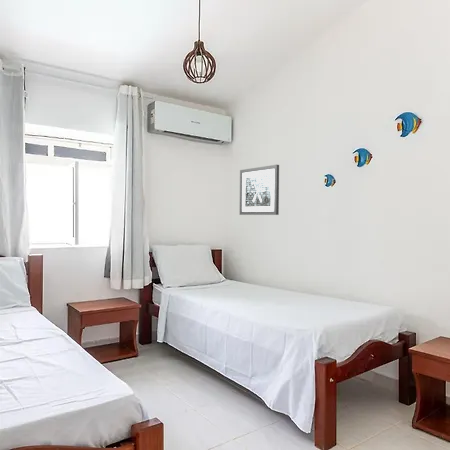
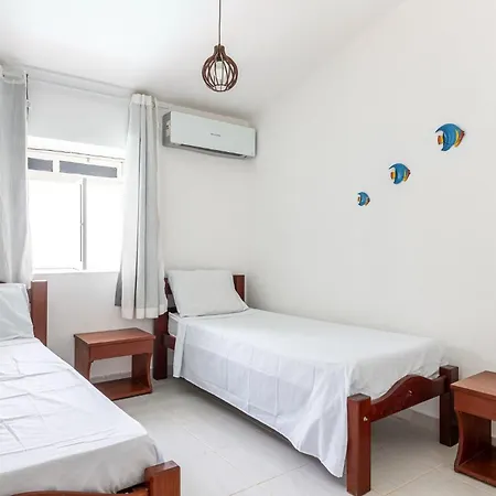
- wall art (258, 191)
